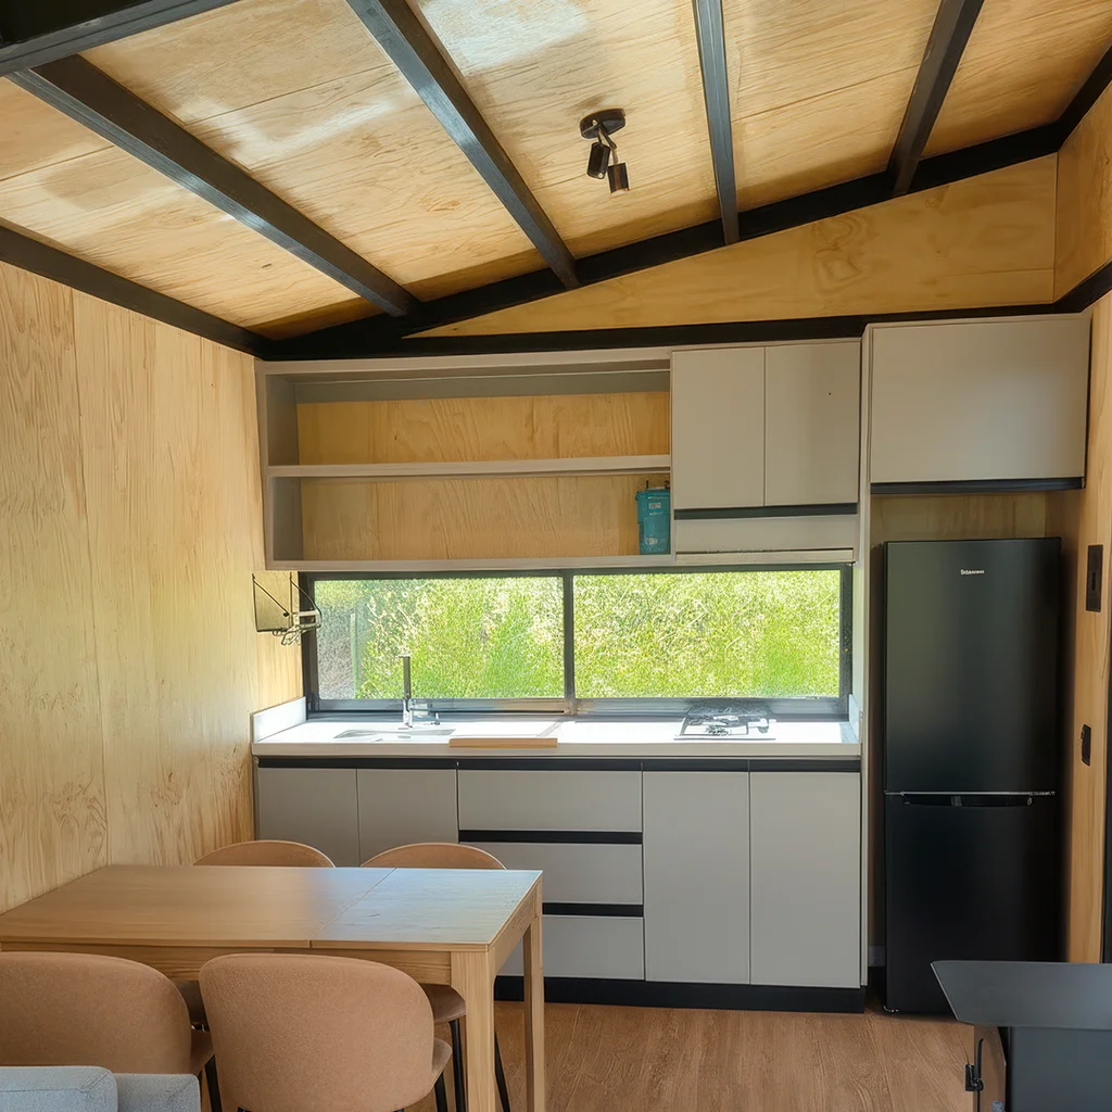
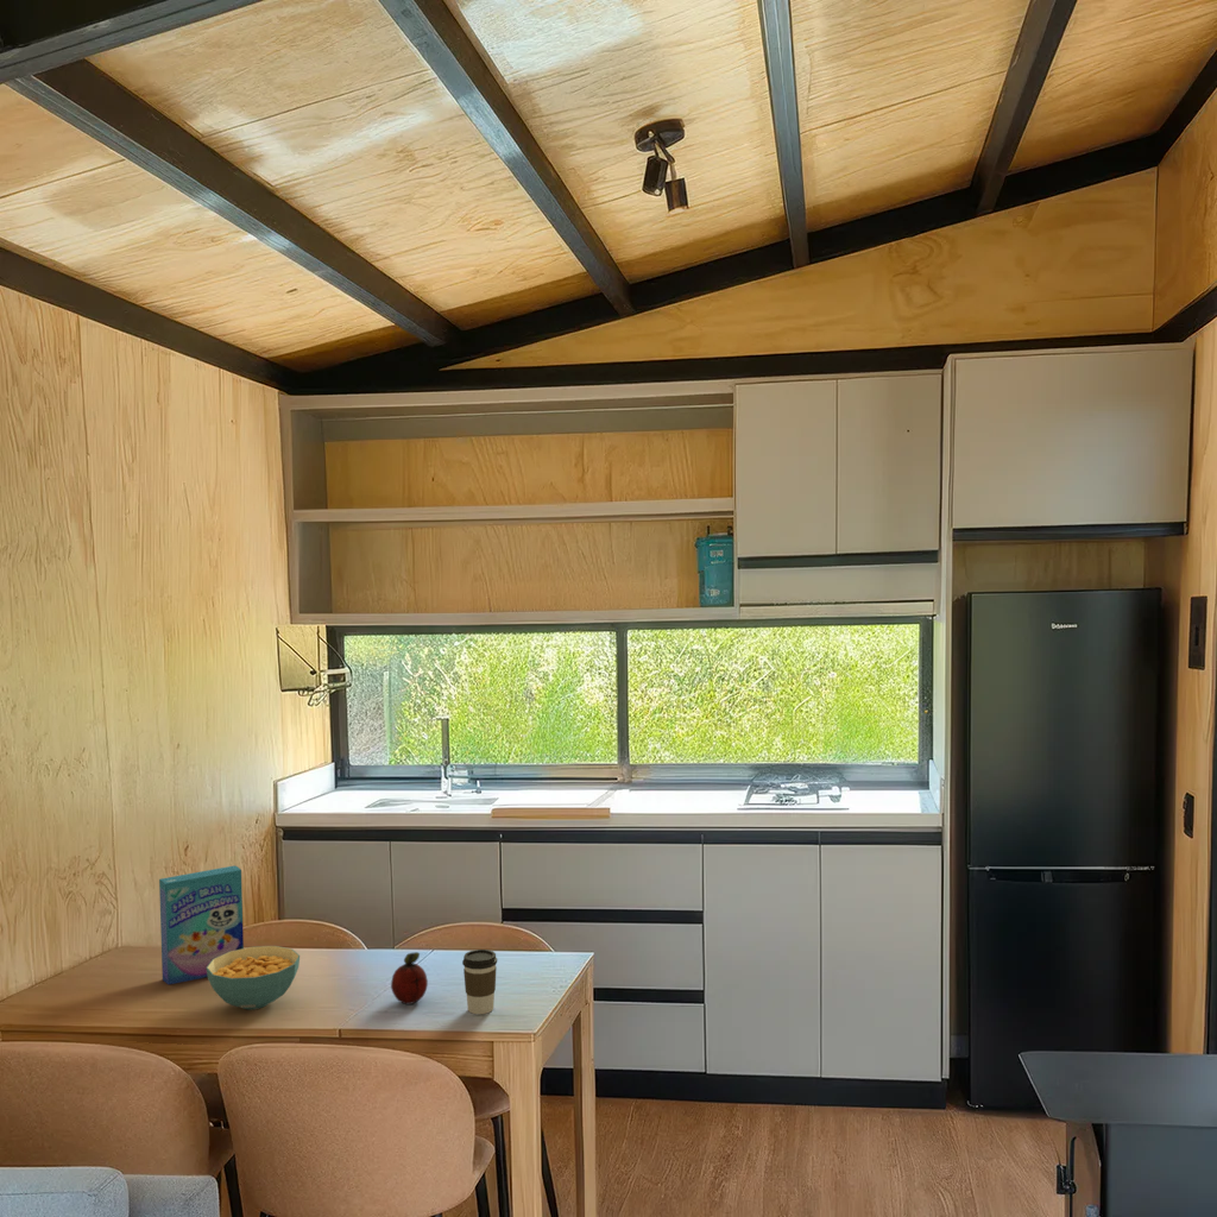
+ cereal bowl (253, 982)
+ coffee cup (480, 982)
+ fruit (410, 978)
+ cereal box (202, 923)
